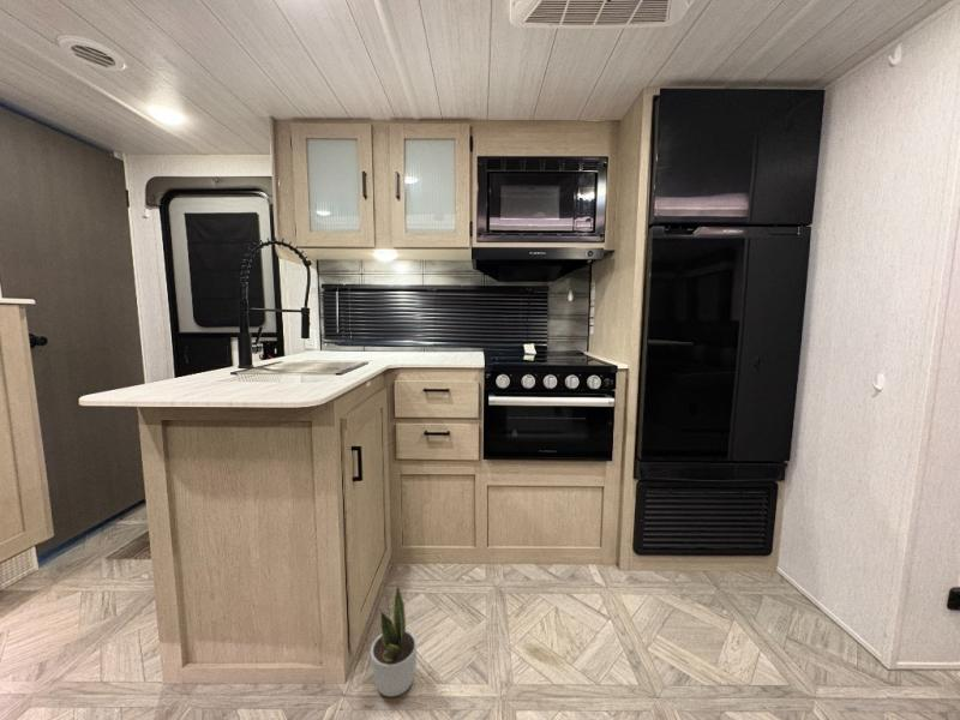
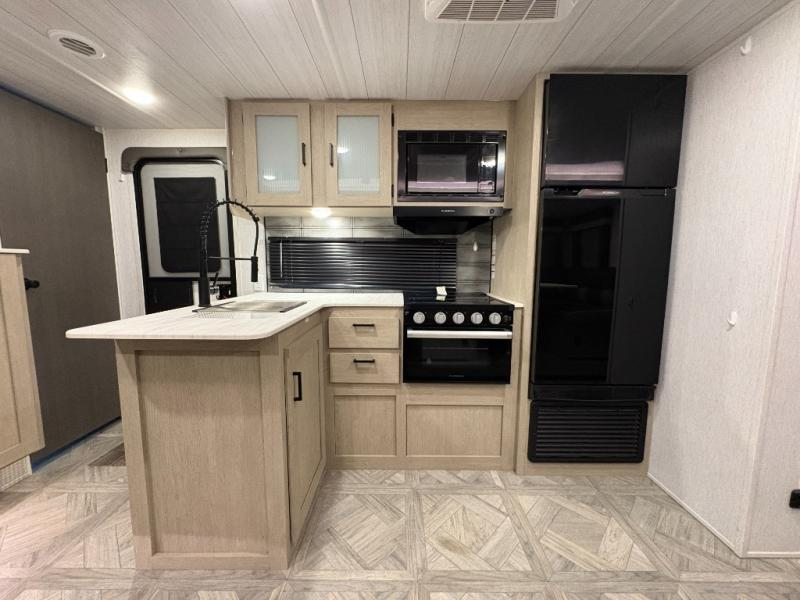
- potted plant (394, 632)
